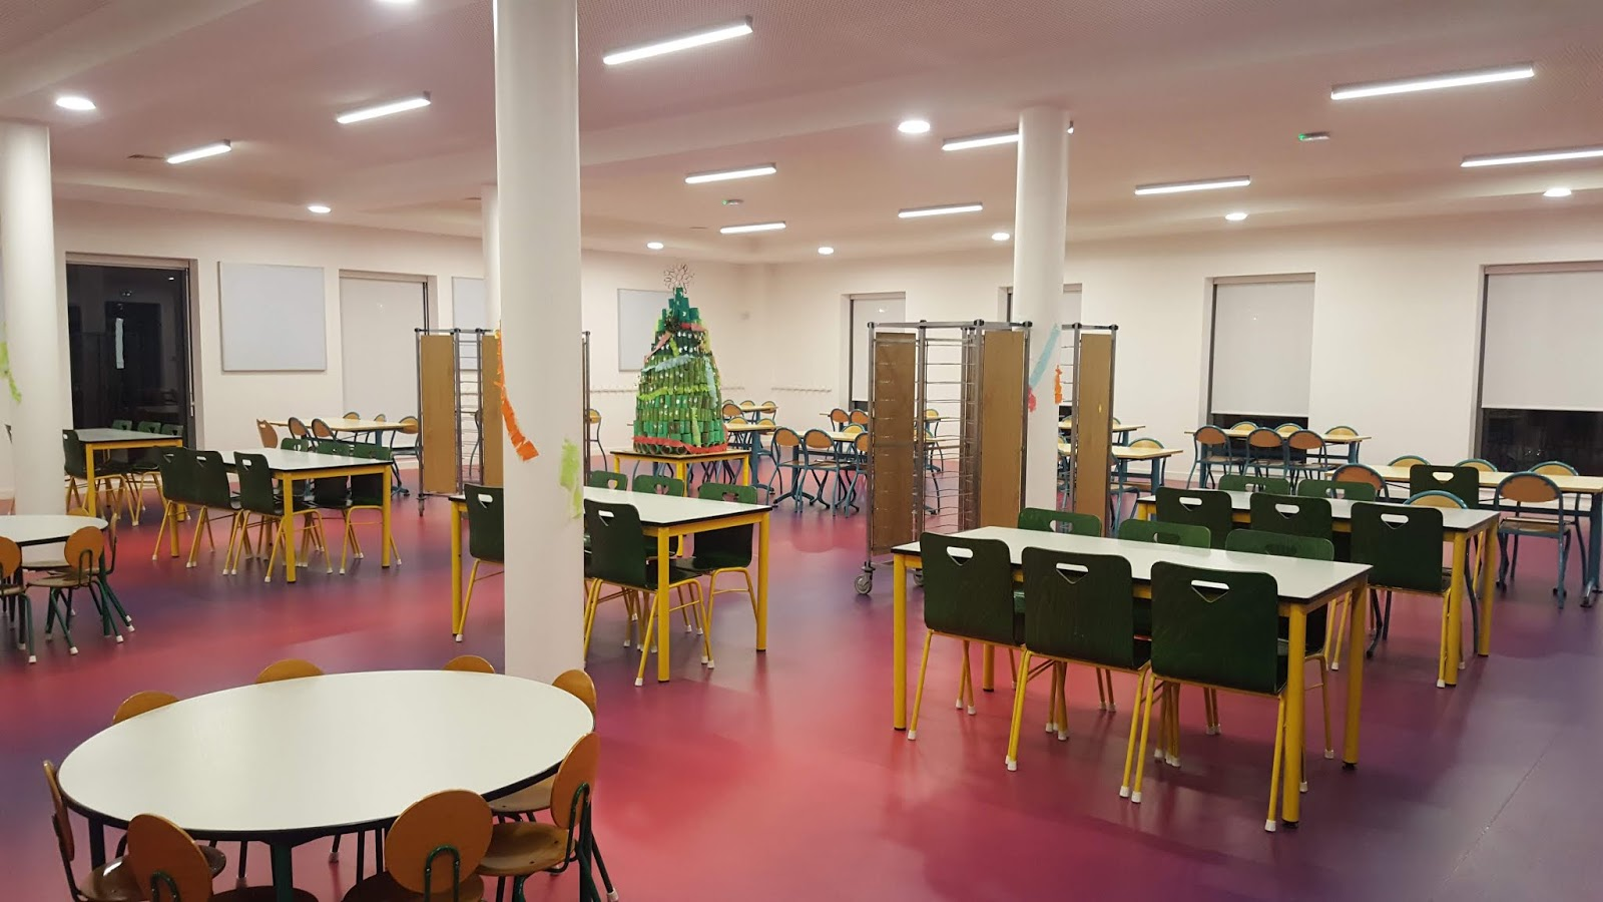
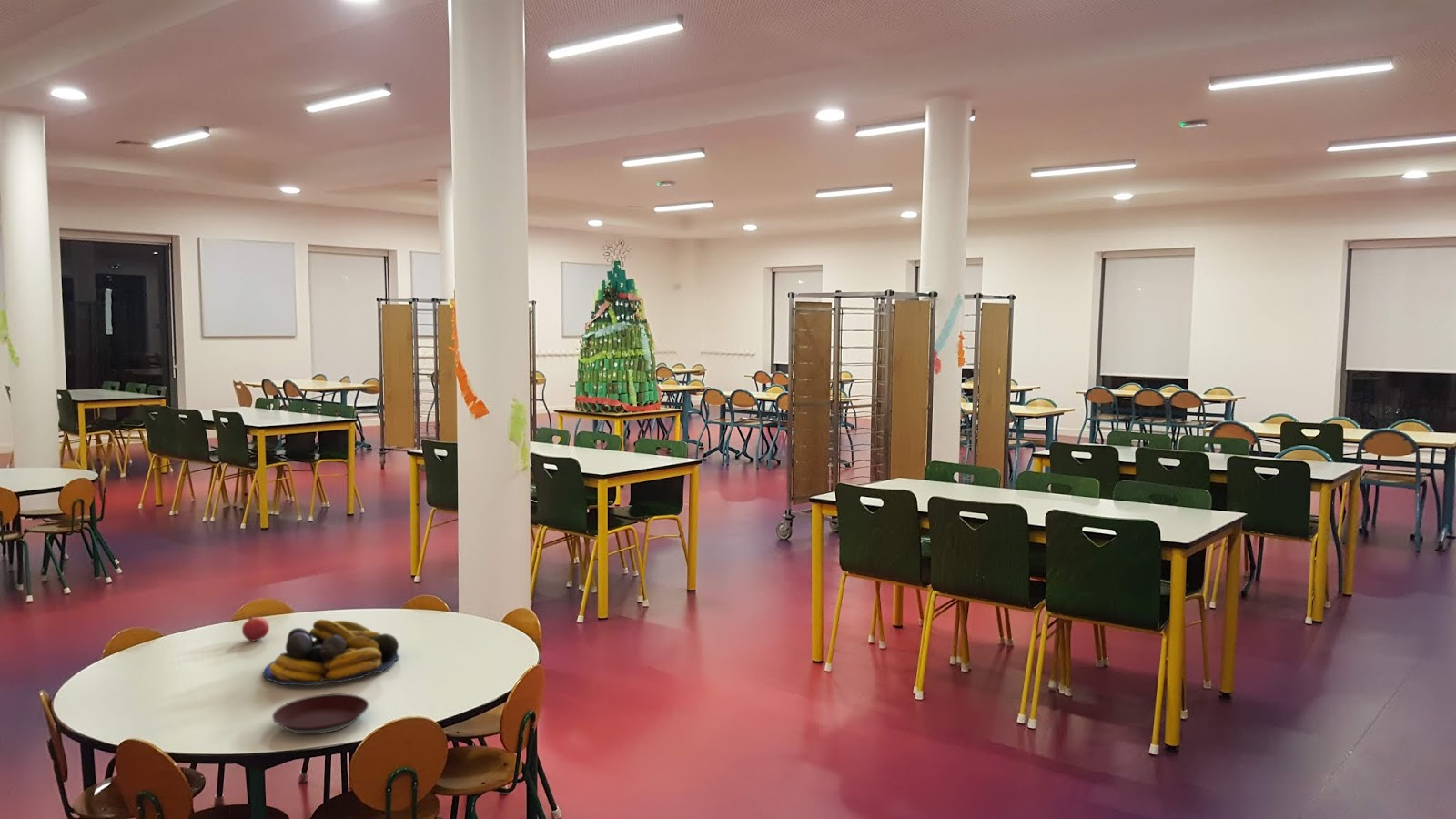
+ plate (321, 715)
+ fruit bowl (331, 643)
+ pomegranate (256, 628)
